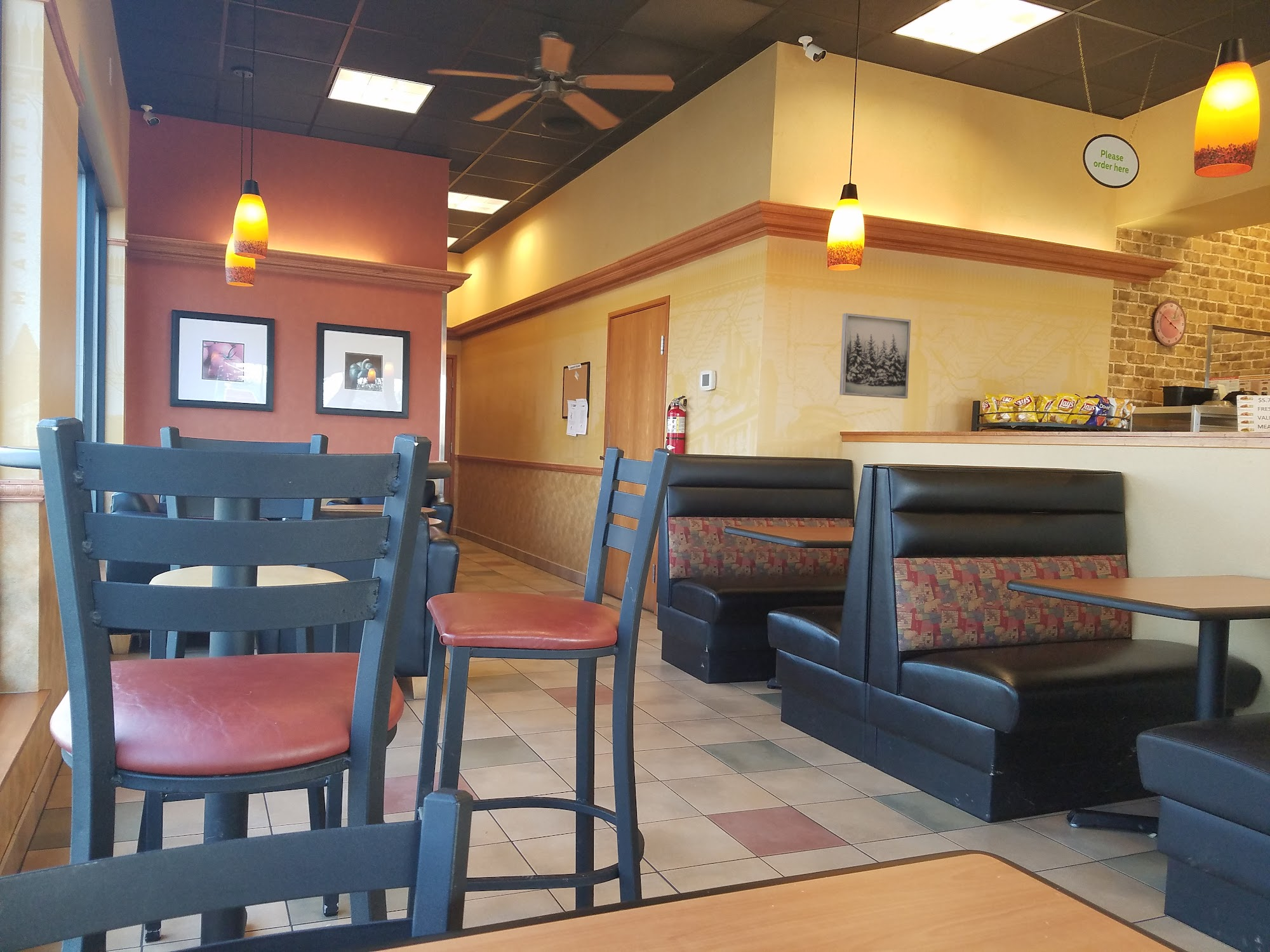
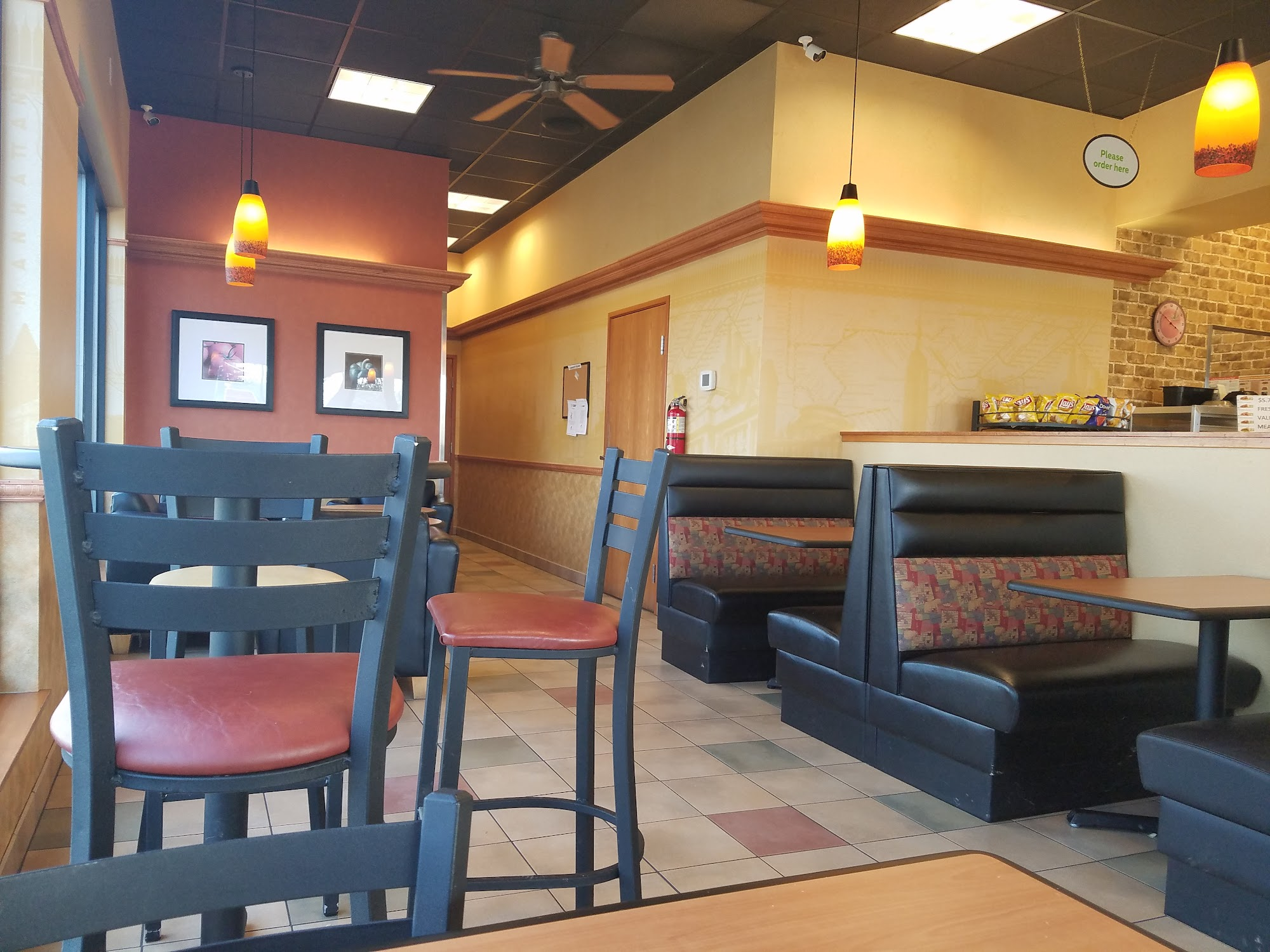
- wall art (875, 357)
